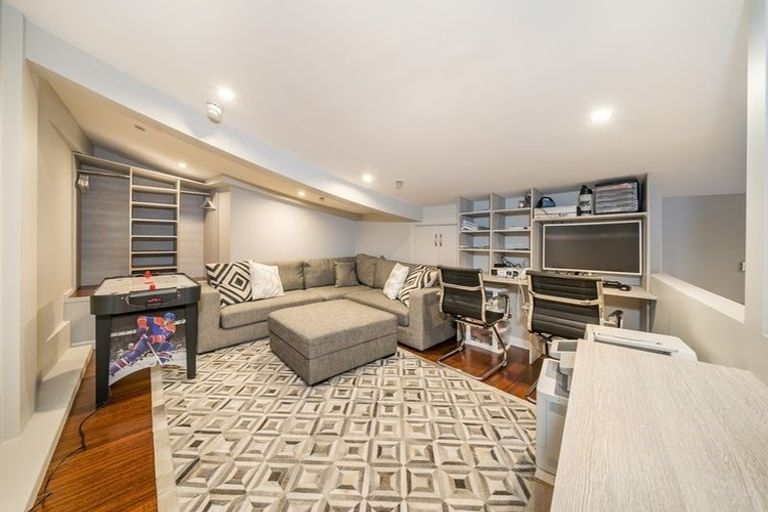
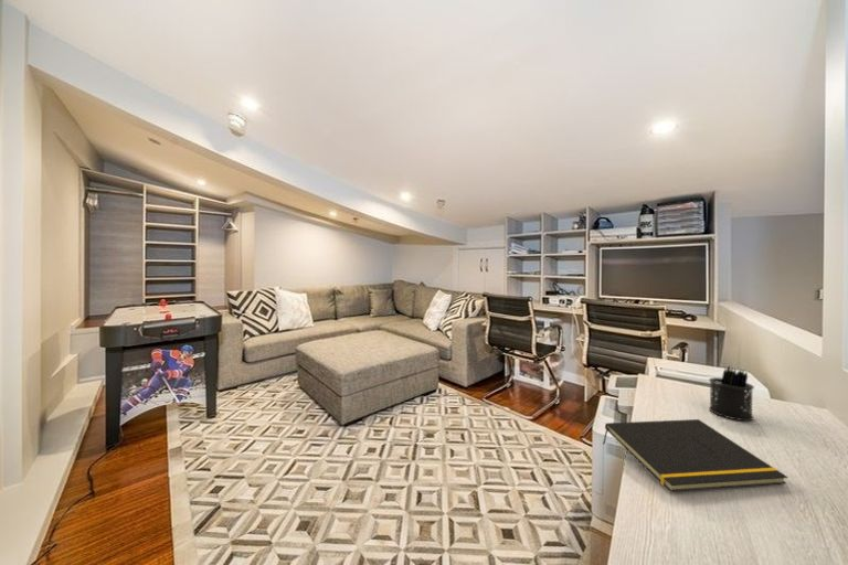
+ notepad (686, 449)
+ pen holder (730, 390)
